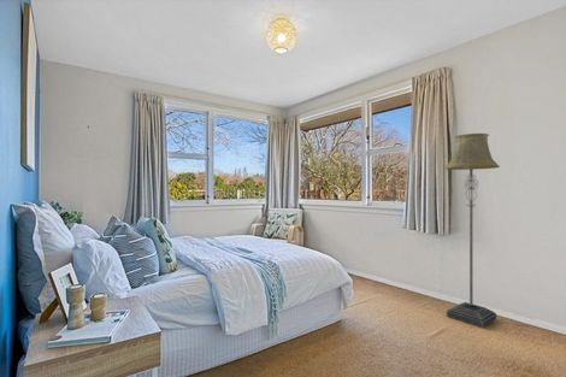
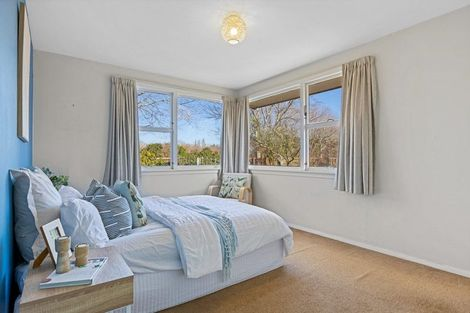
- floor lamp (471, 226)
